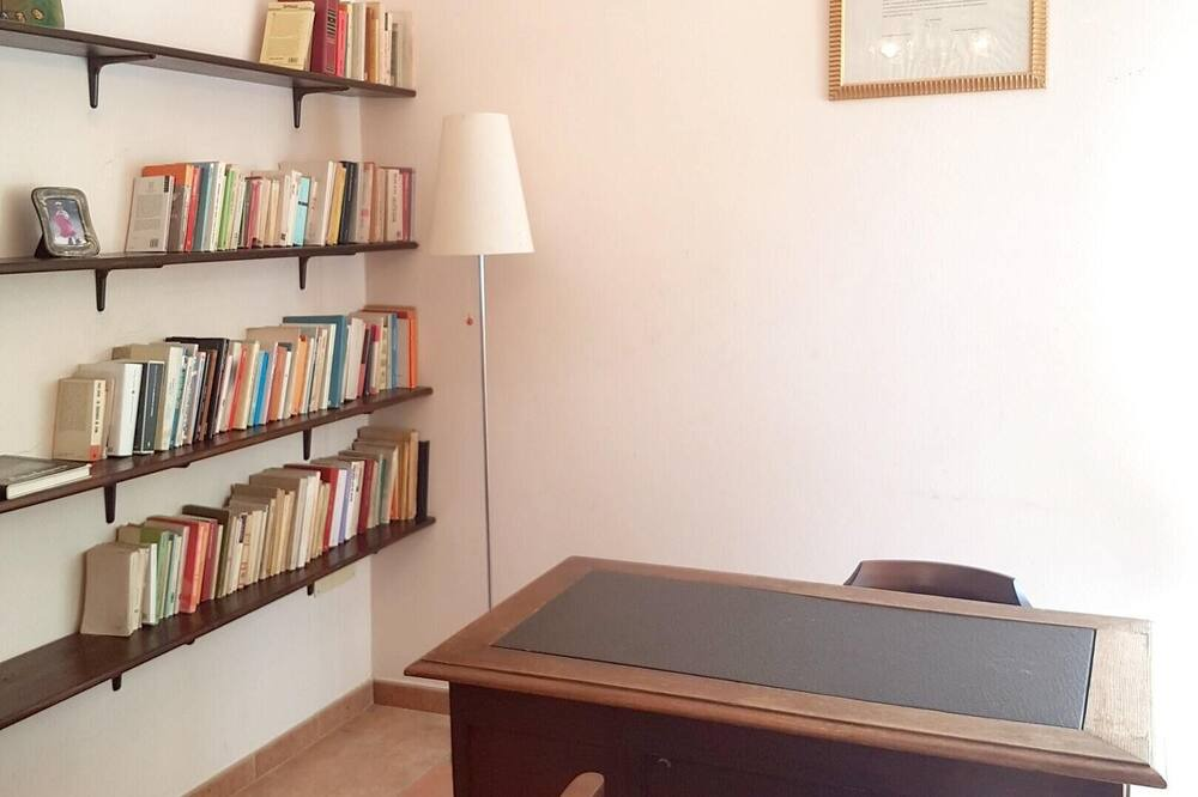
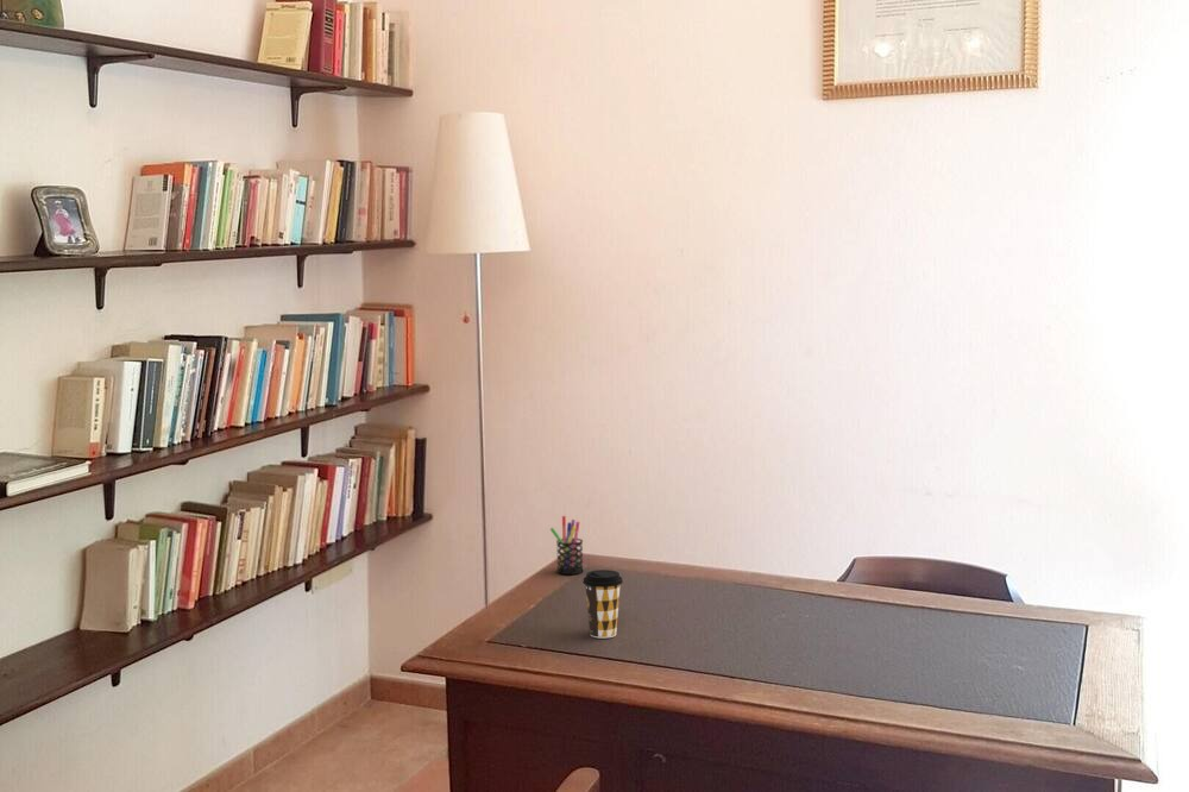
+ coffee cup (603, 603)
+ pen holder (566, 545)
